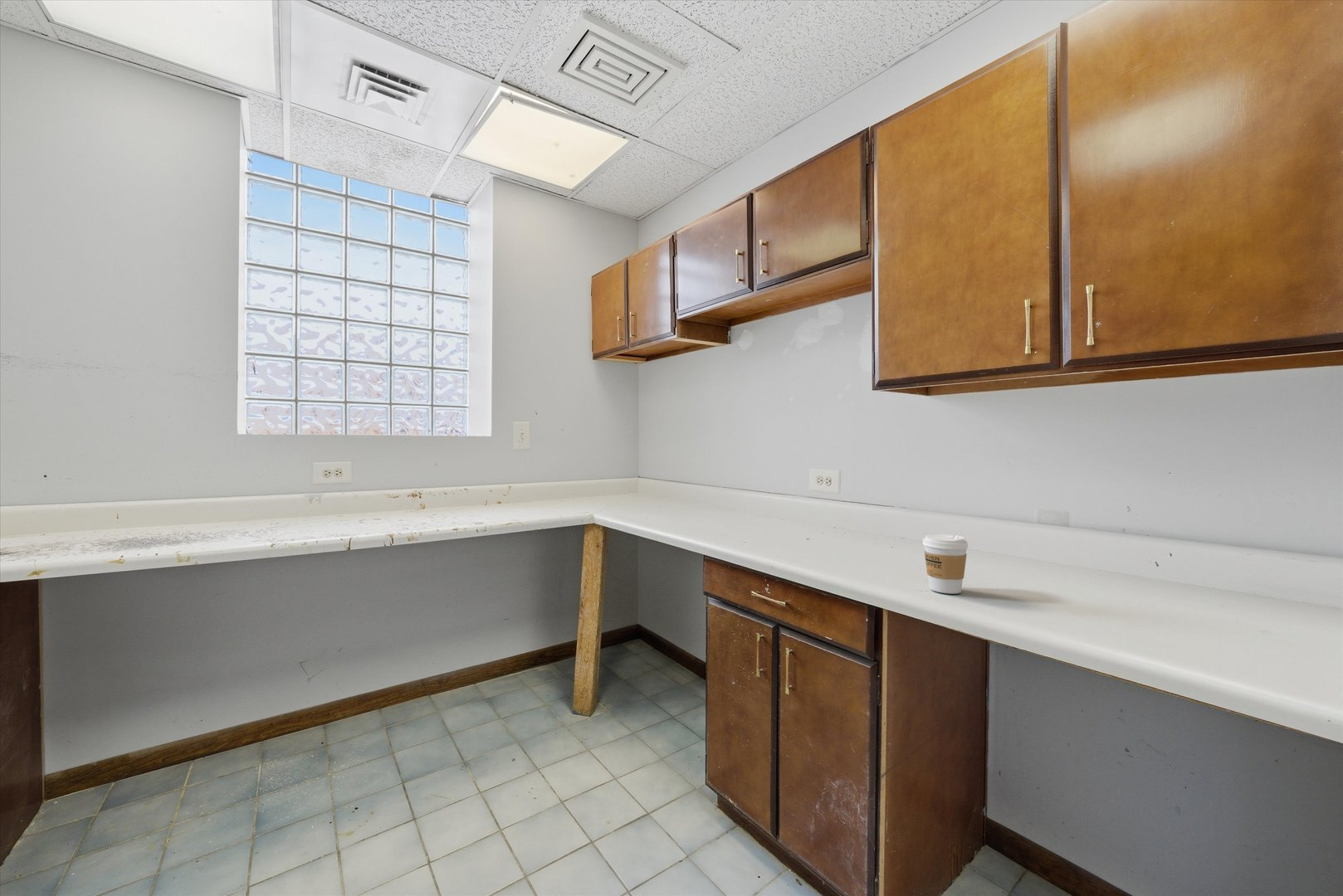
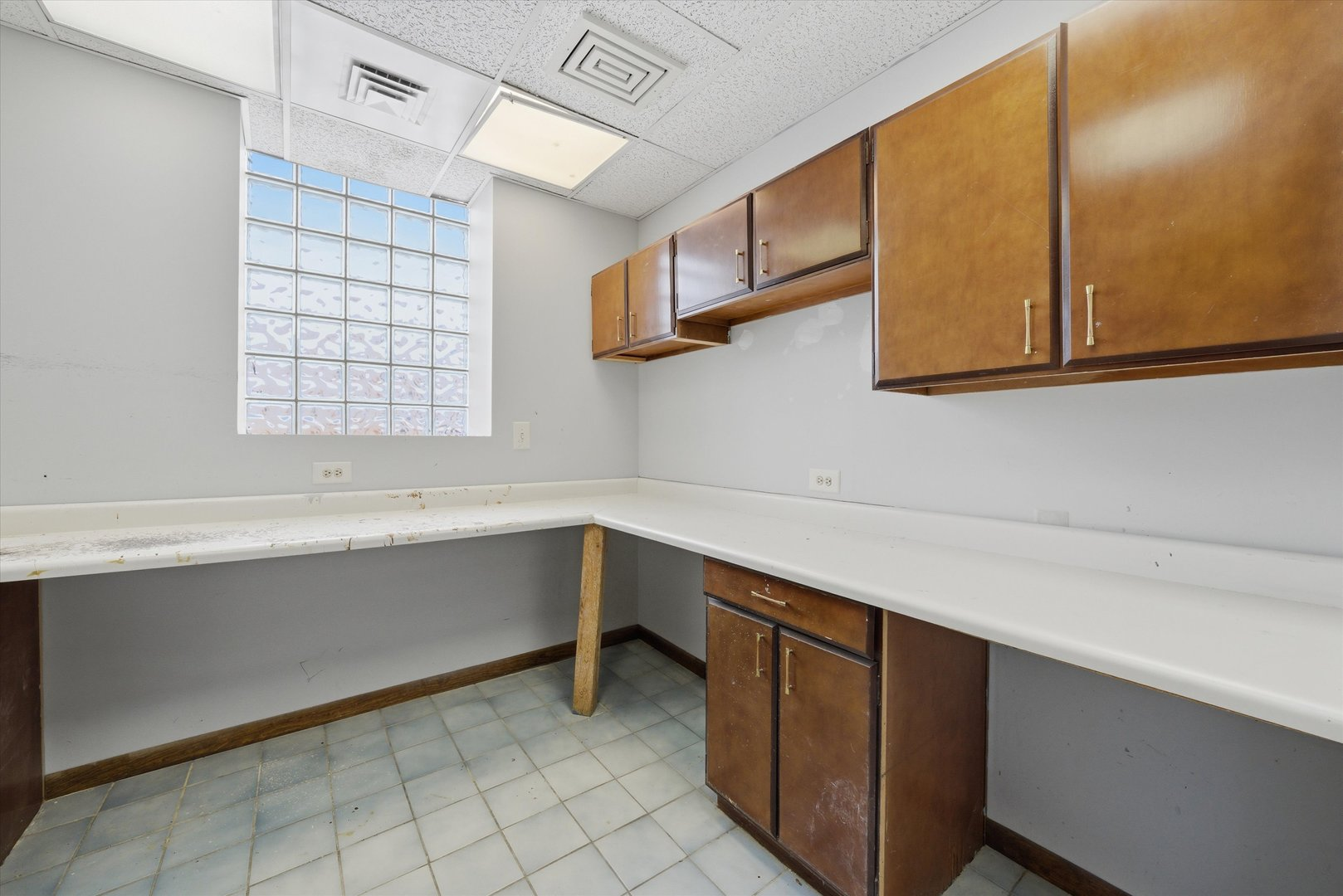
- coffee cup (945, 562)
